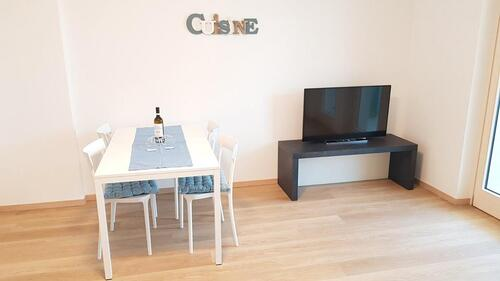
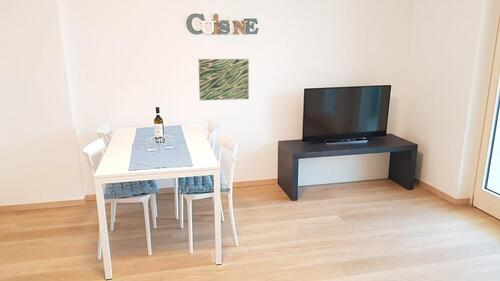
+ wall art (224, 79)
